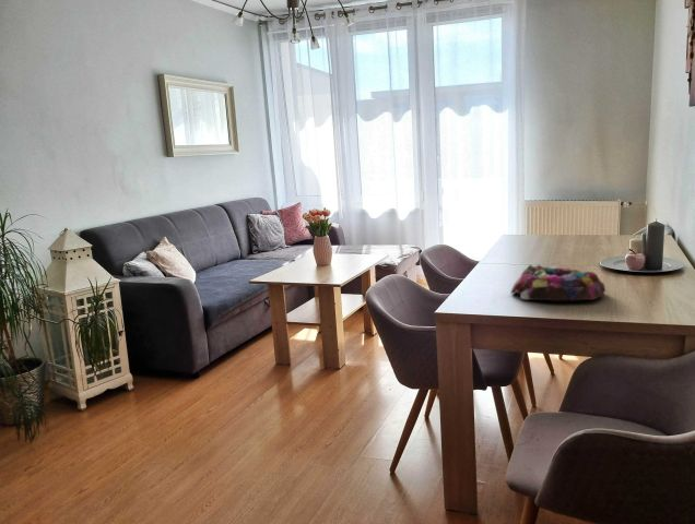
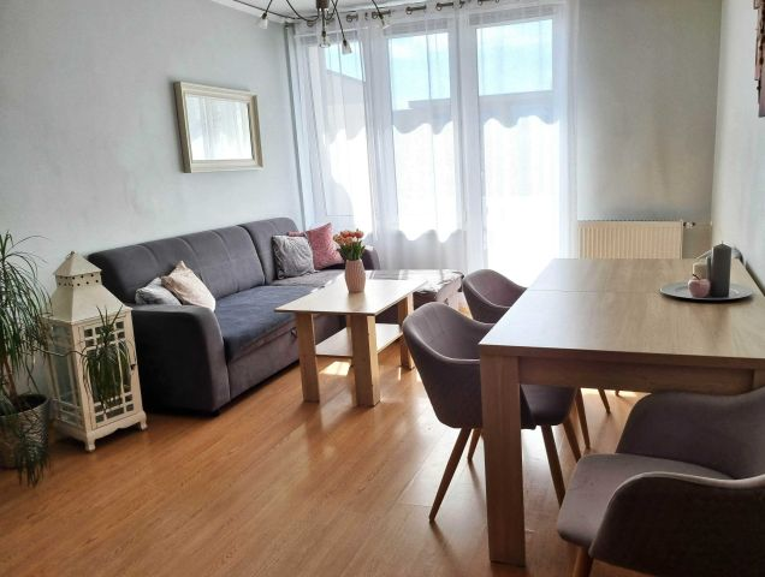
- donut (556, 281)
